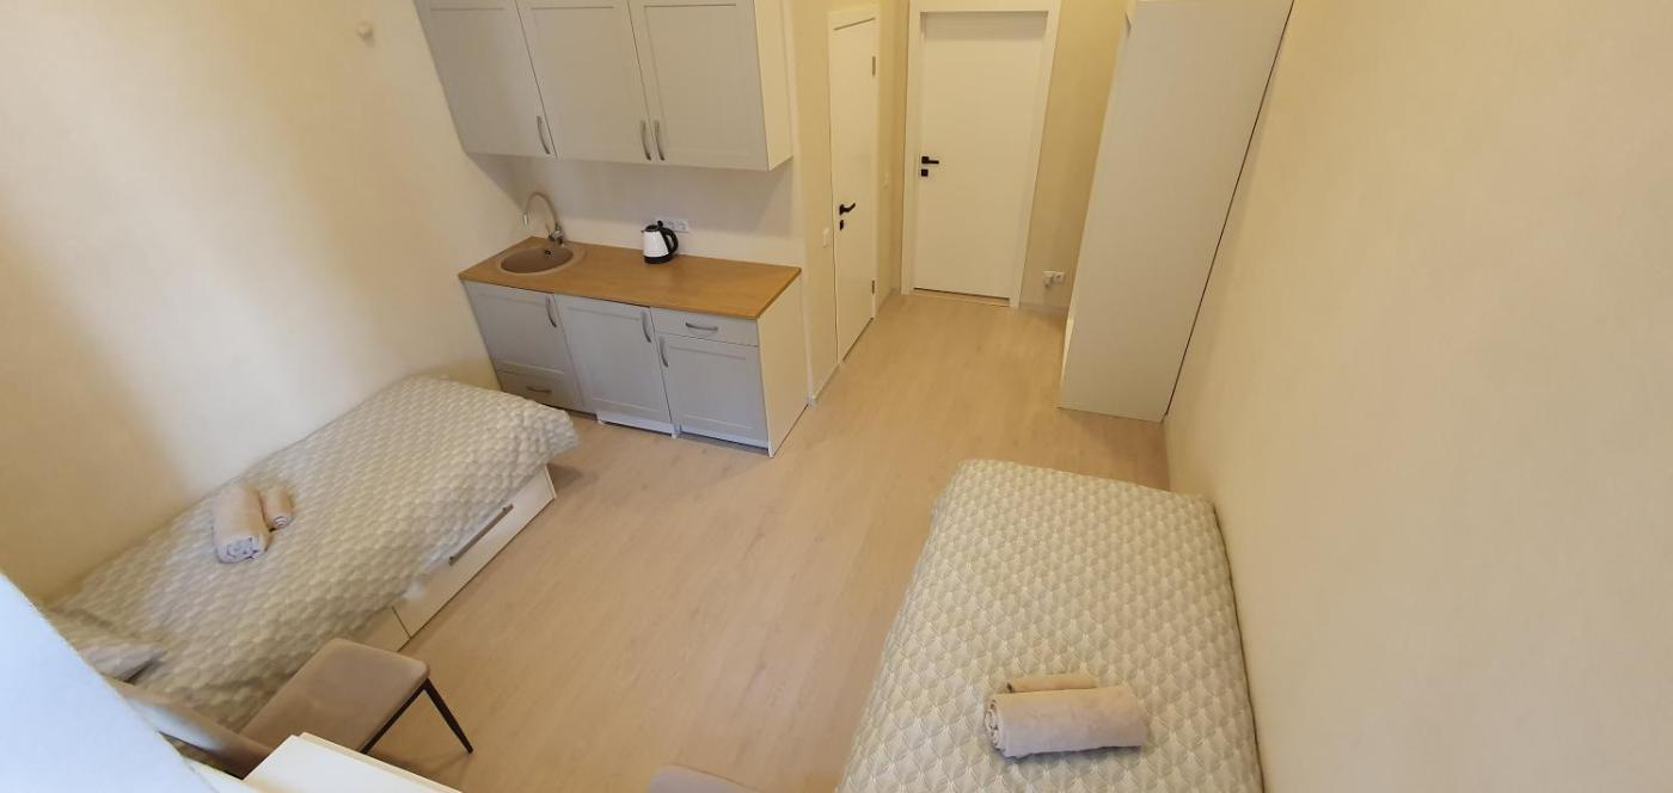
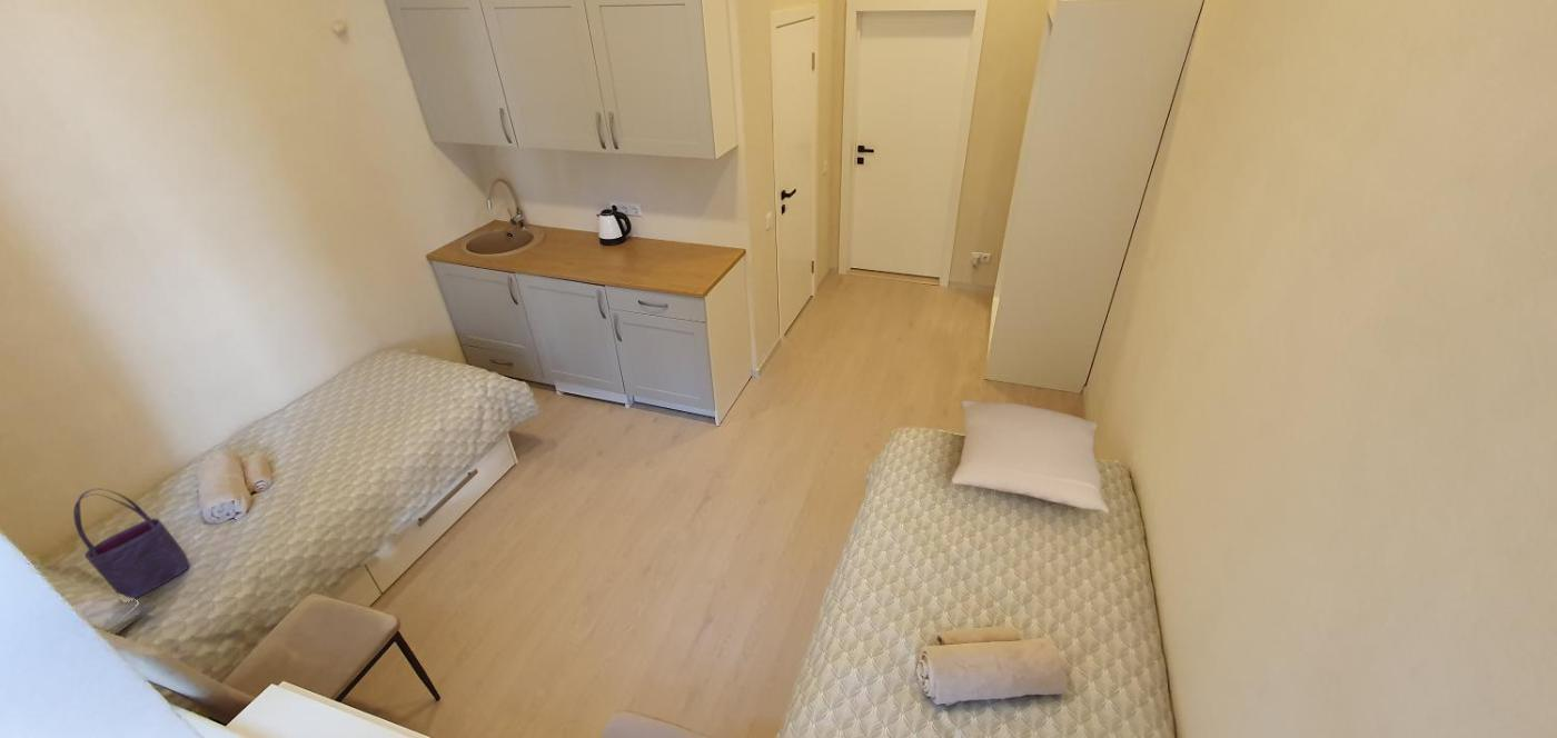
+ pillow (1025, 451)
+ tote bag (123, 539)
